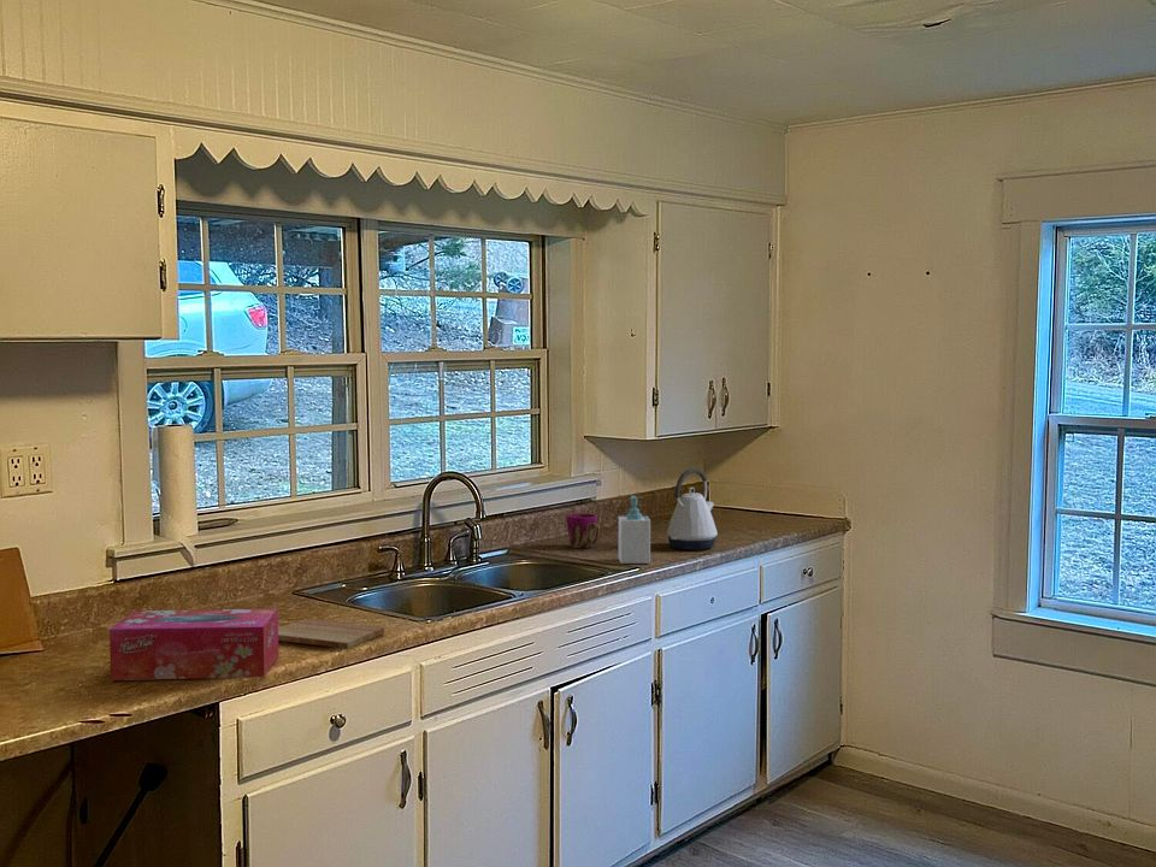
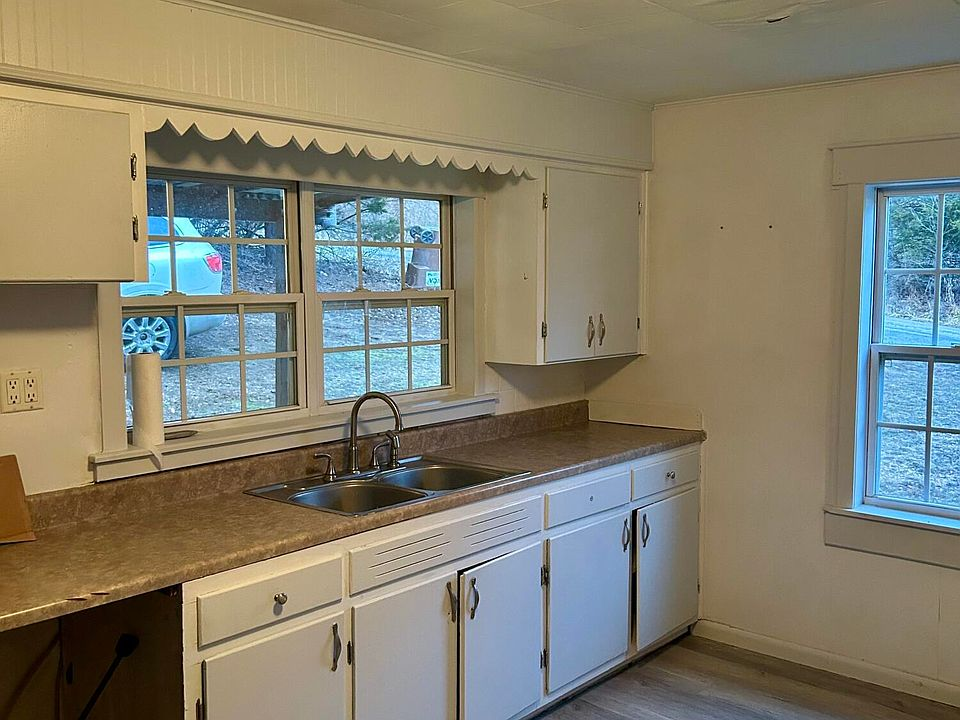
- kettle (692, 507)
- tissue box (196, 643)
- cup (584, 531)
- soap bottle (633, 529)
- cutting board (325, 632)
